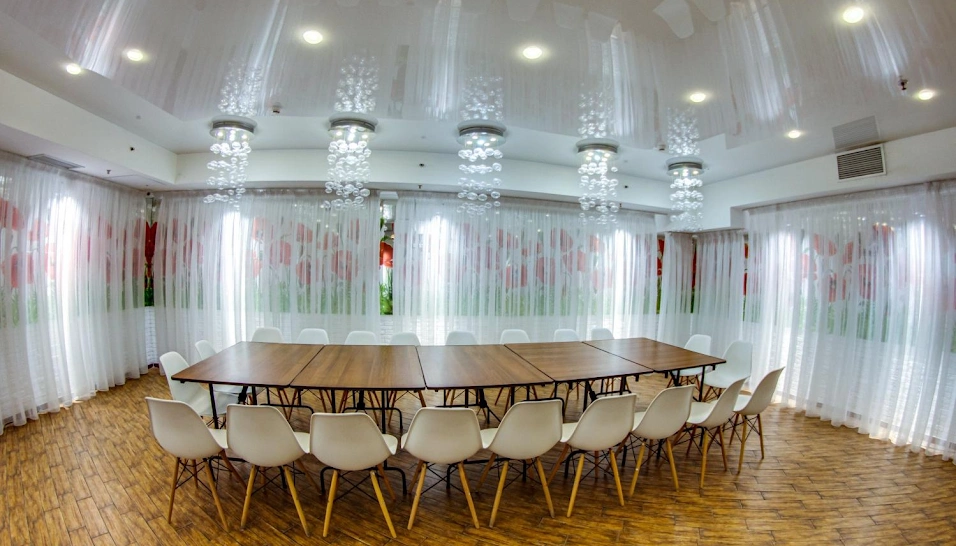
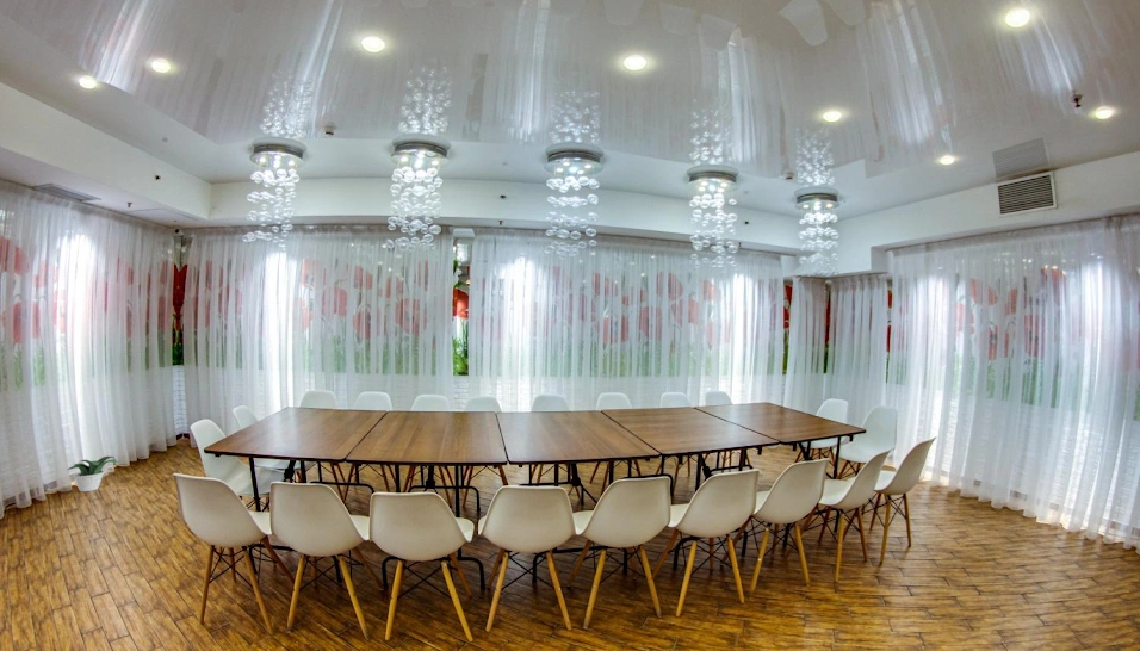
+ potted plant (93, 473)
